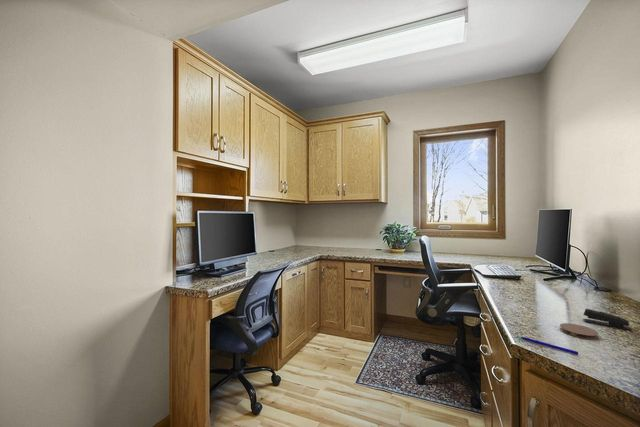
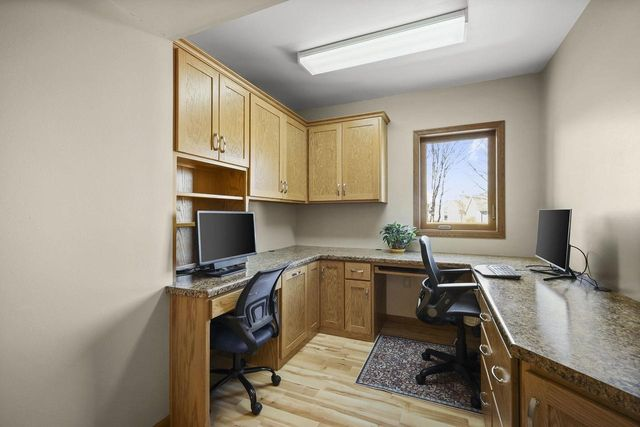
- coaster (578, 331)
- pen (545, 344)
- stapler (606, 318)
